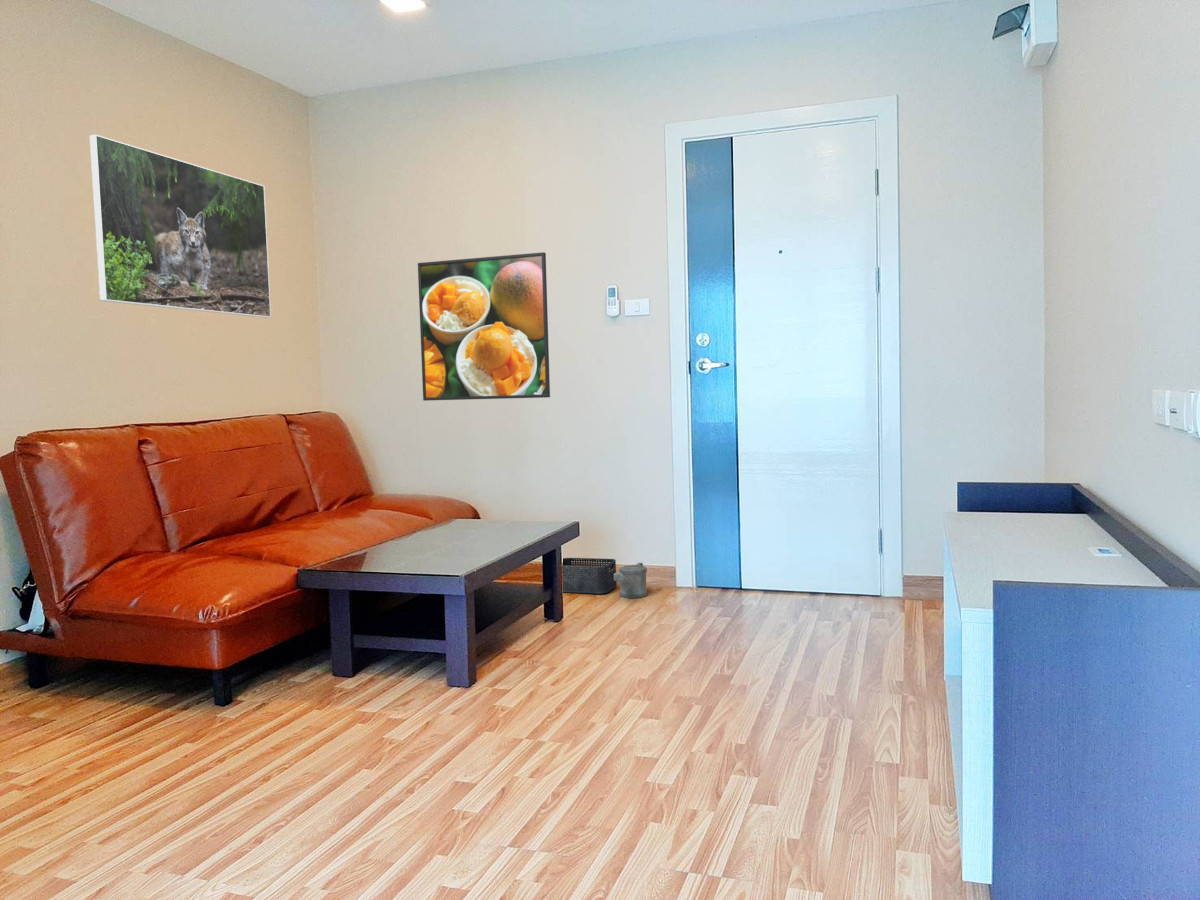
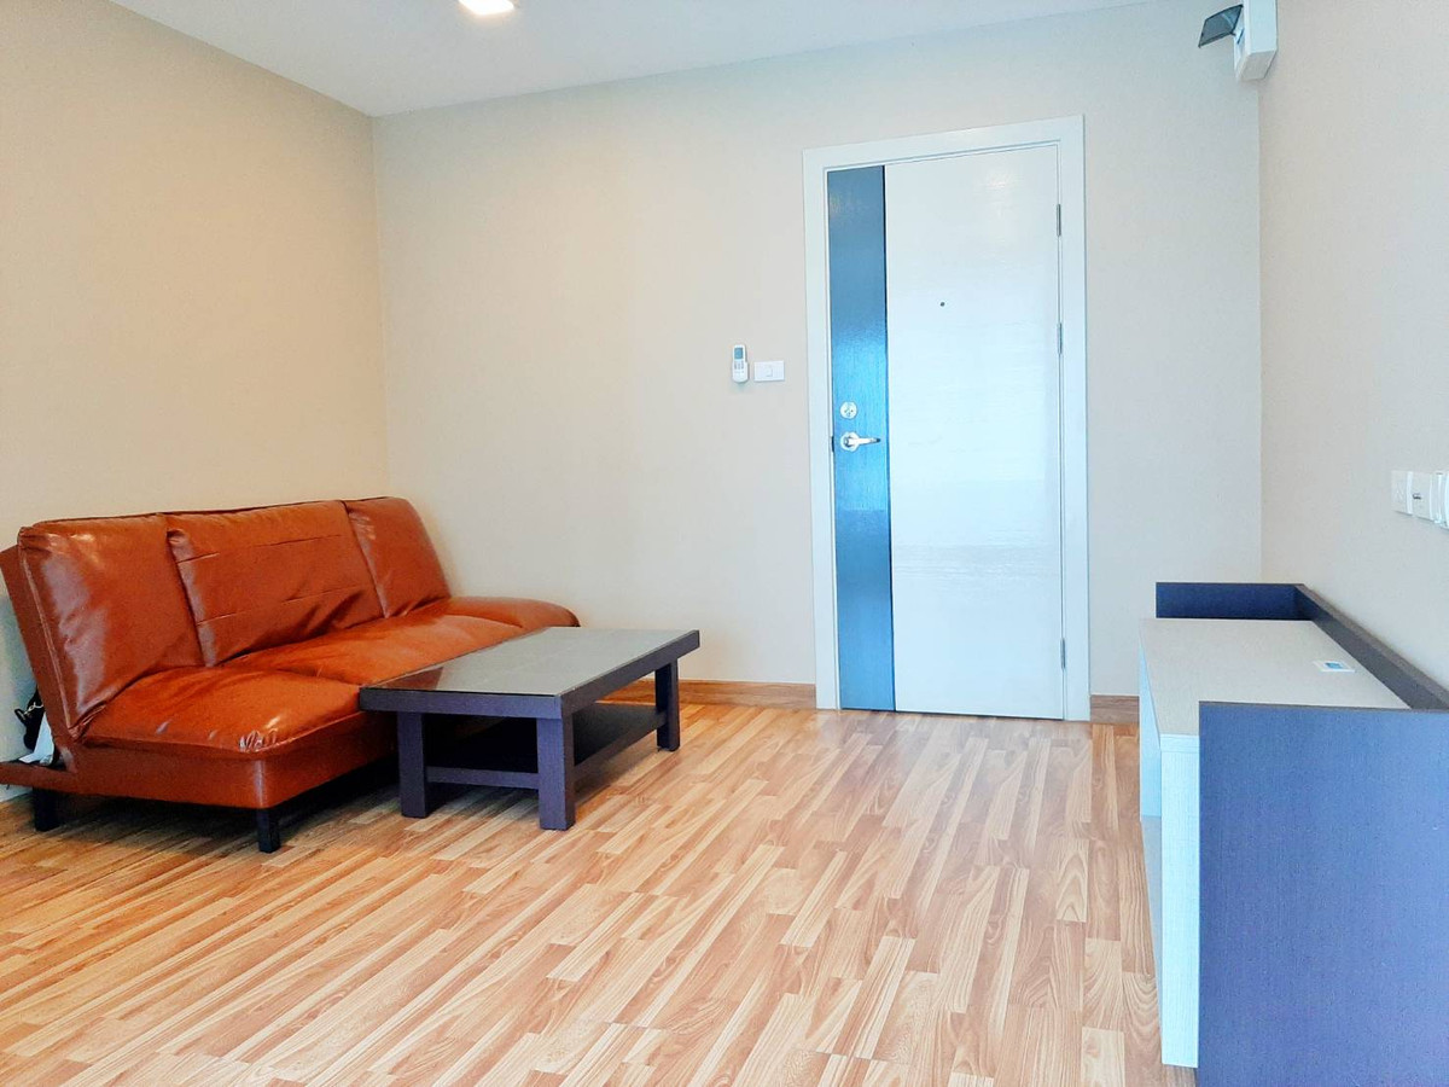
- watering can (630, 580)
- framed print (191, 237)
- storage bin (584, 575)
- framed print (482, 328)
